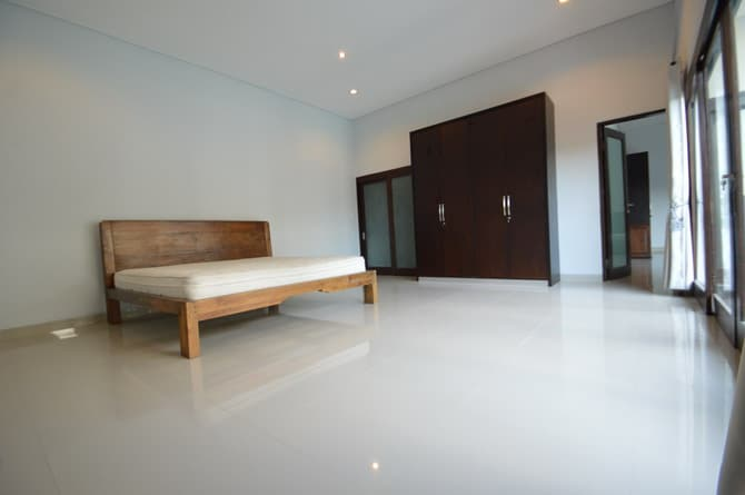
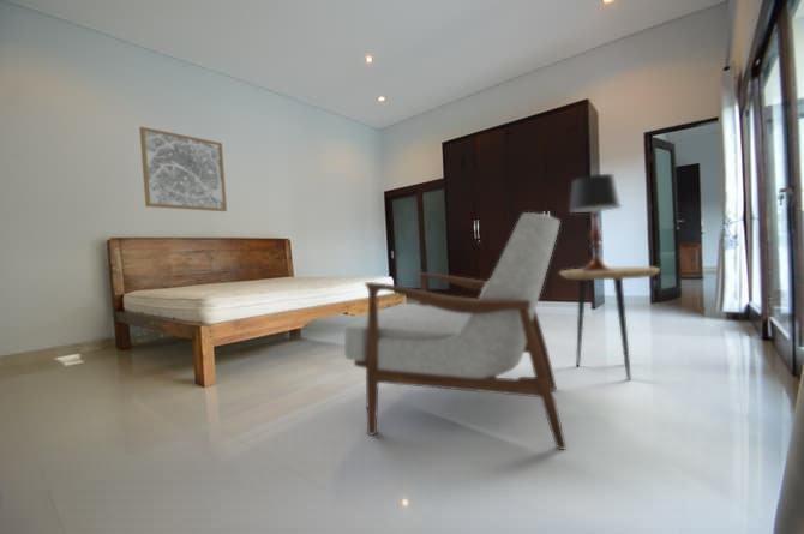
+ table lamp (594, 223)
+ wall art (186, 172)
+ armchair (460, 316)
+ side table (618, 316)
